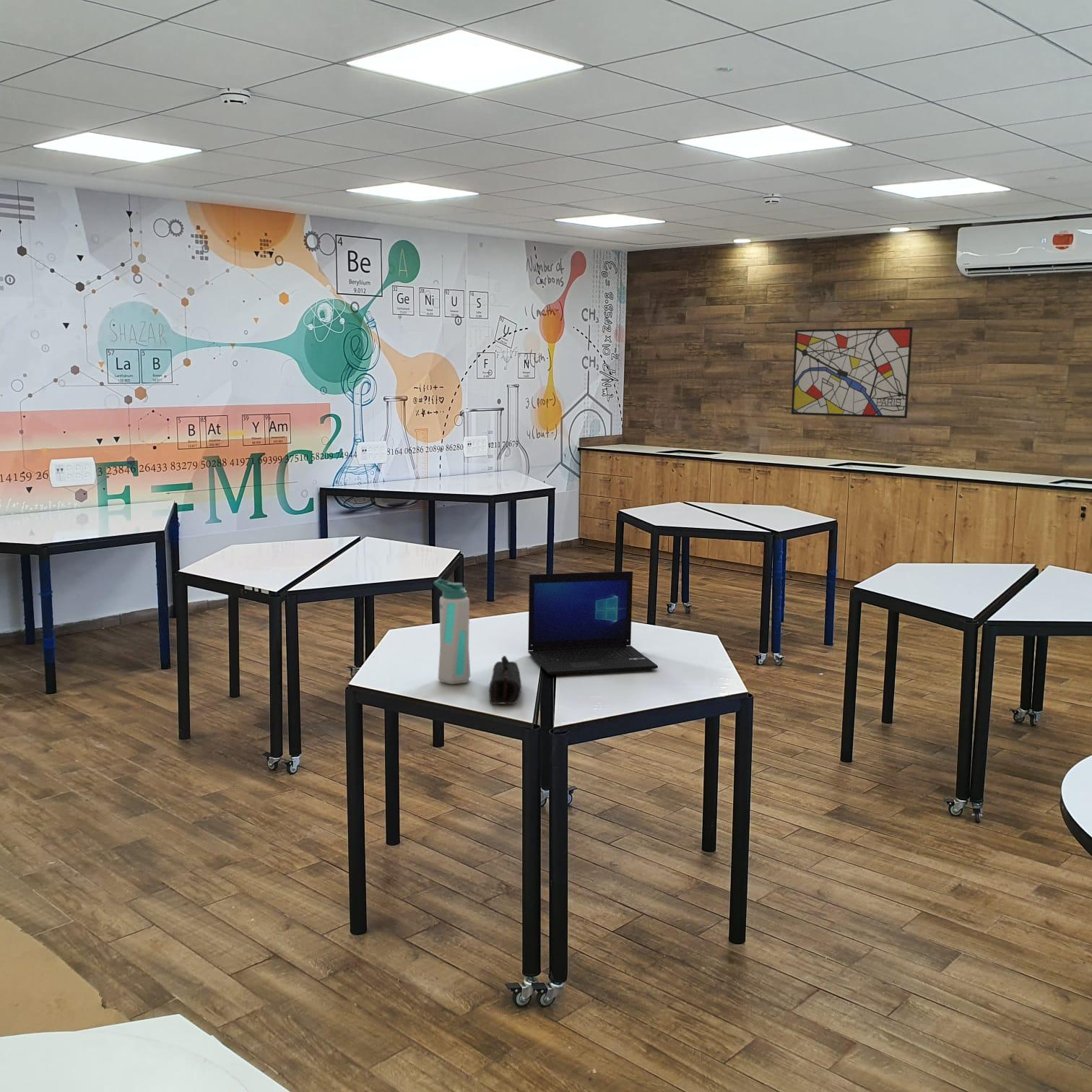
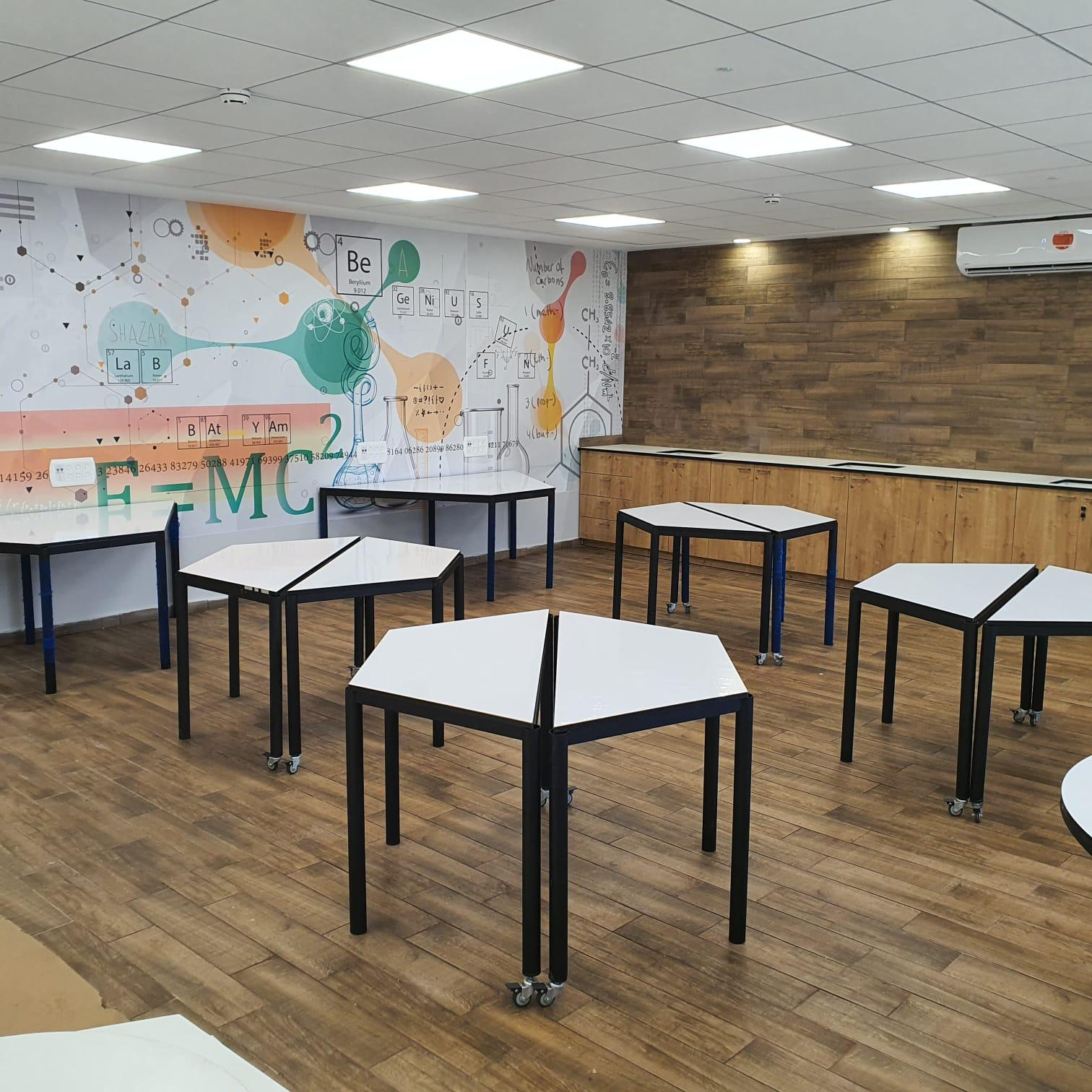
- wall art (849, 373)
- laptop (592, 620)
- pencil case (505, 675)
- water bottle (451, 631)
